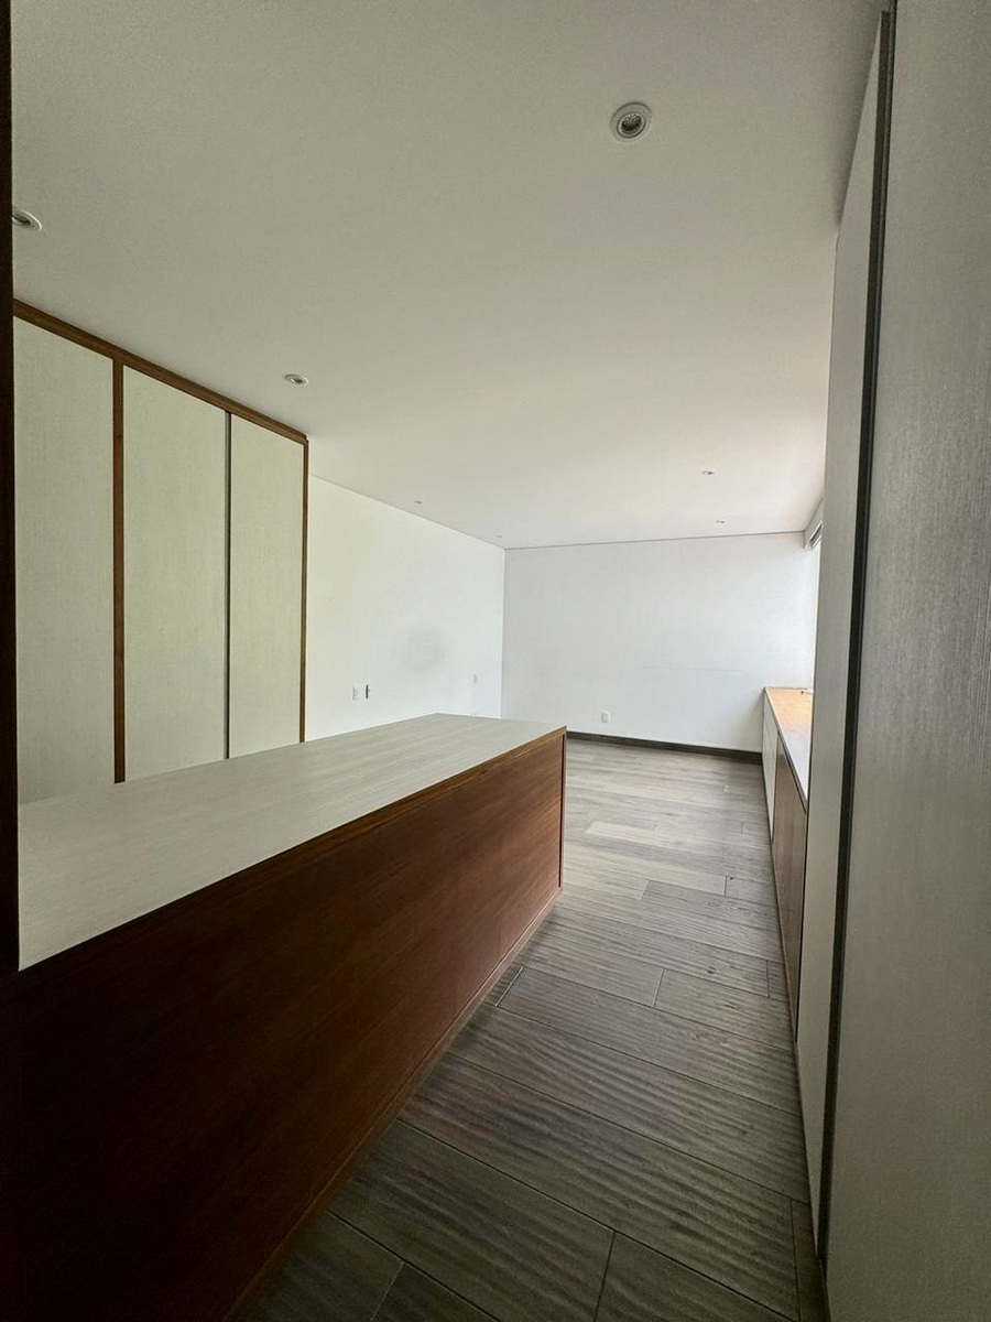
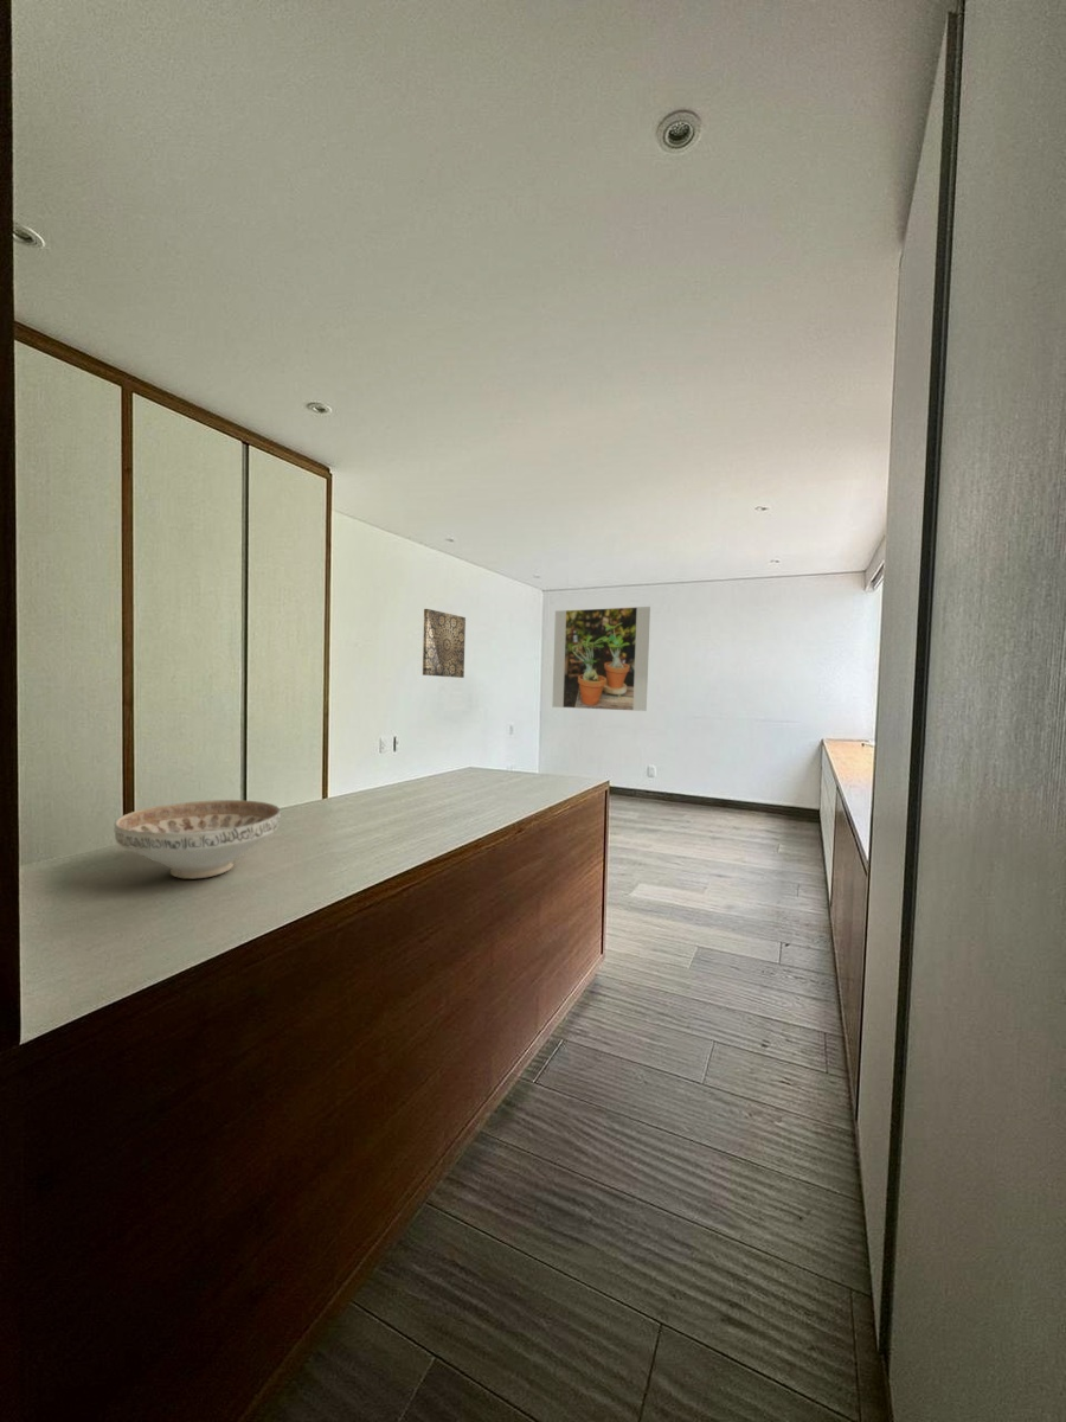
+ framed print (598, 659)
+ decorative bowl (201, 841)
+ wall art (444, 645)
